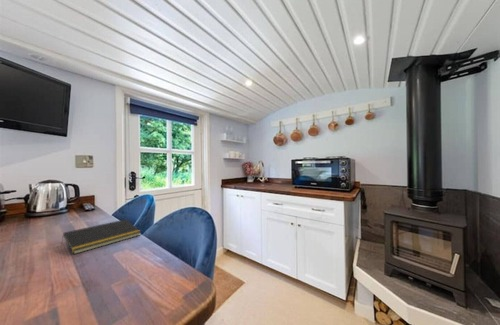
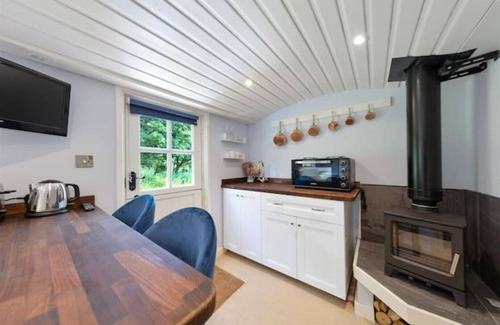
- notepad (104, 233)
